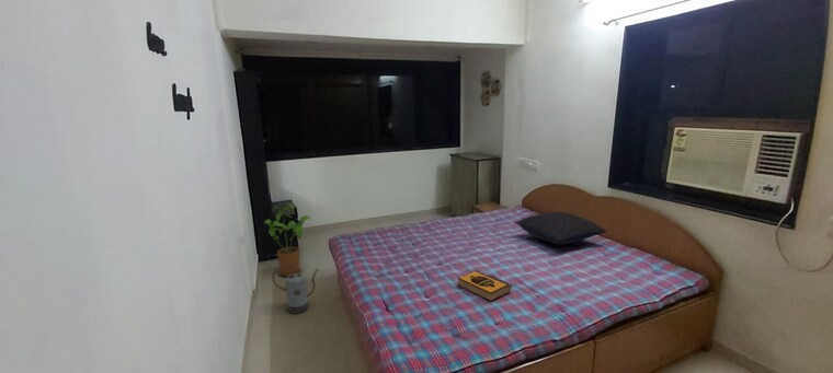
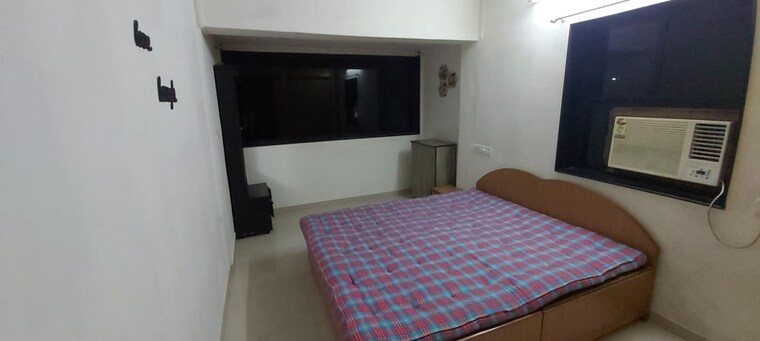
- pillow (558, 228)
- hardback book (483, 284)
- watering can (296, 285)
- house plant (290, 238)
